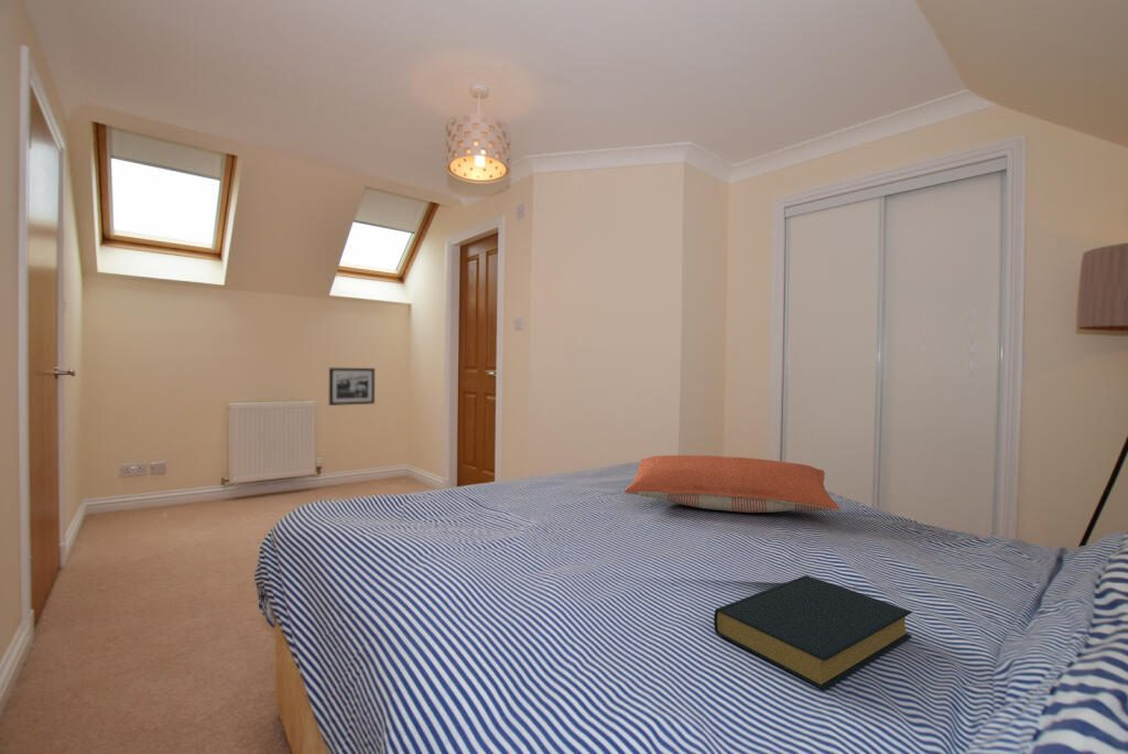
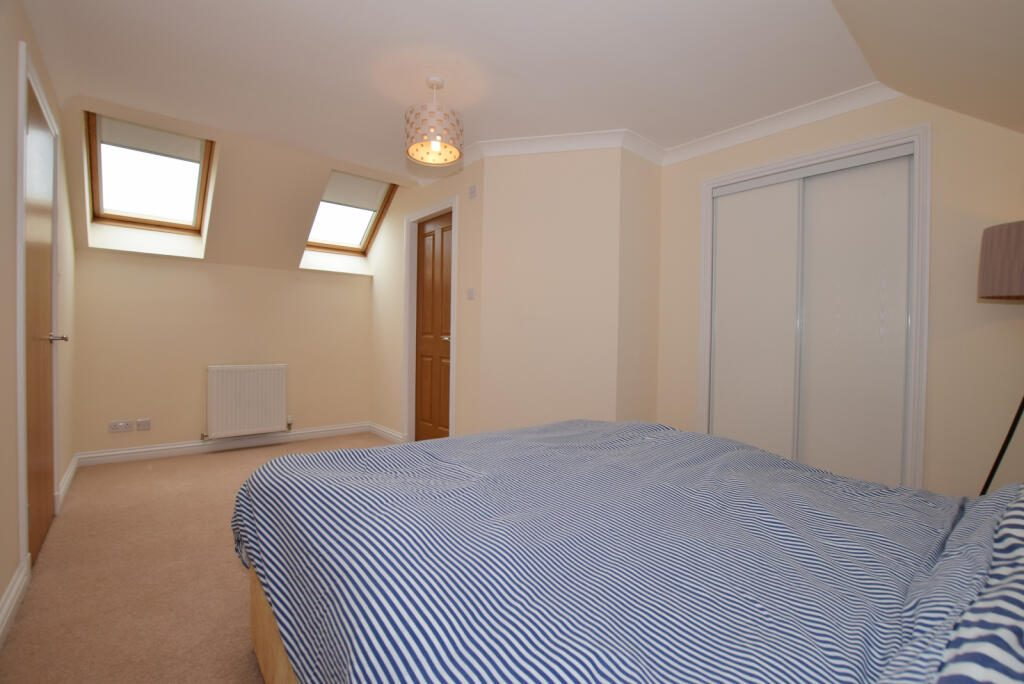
- hardback book (812, 622)
- picture frame (352, 386)
- pillow (726, 482)
